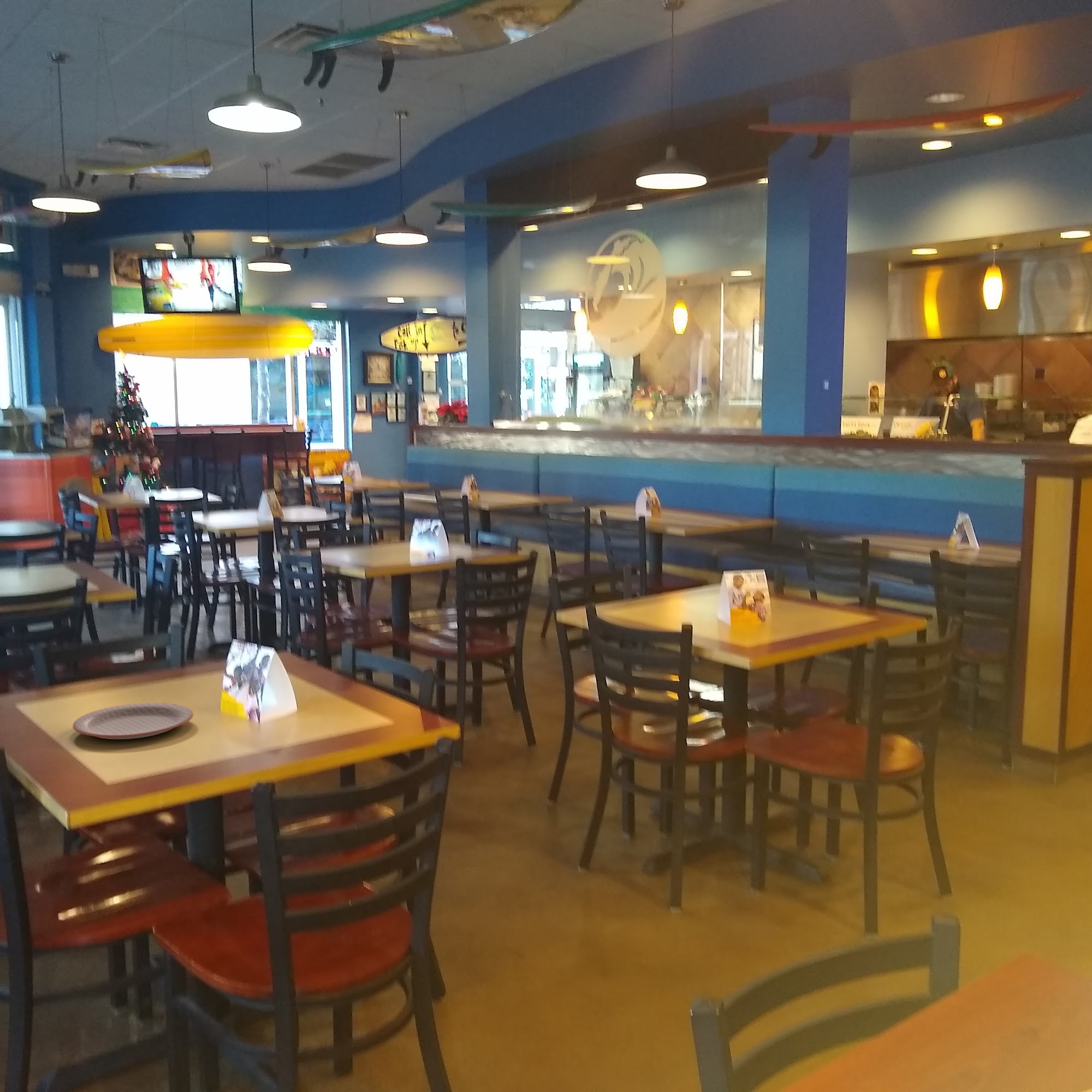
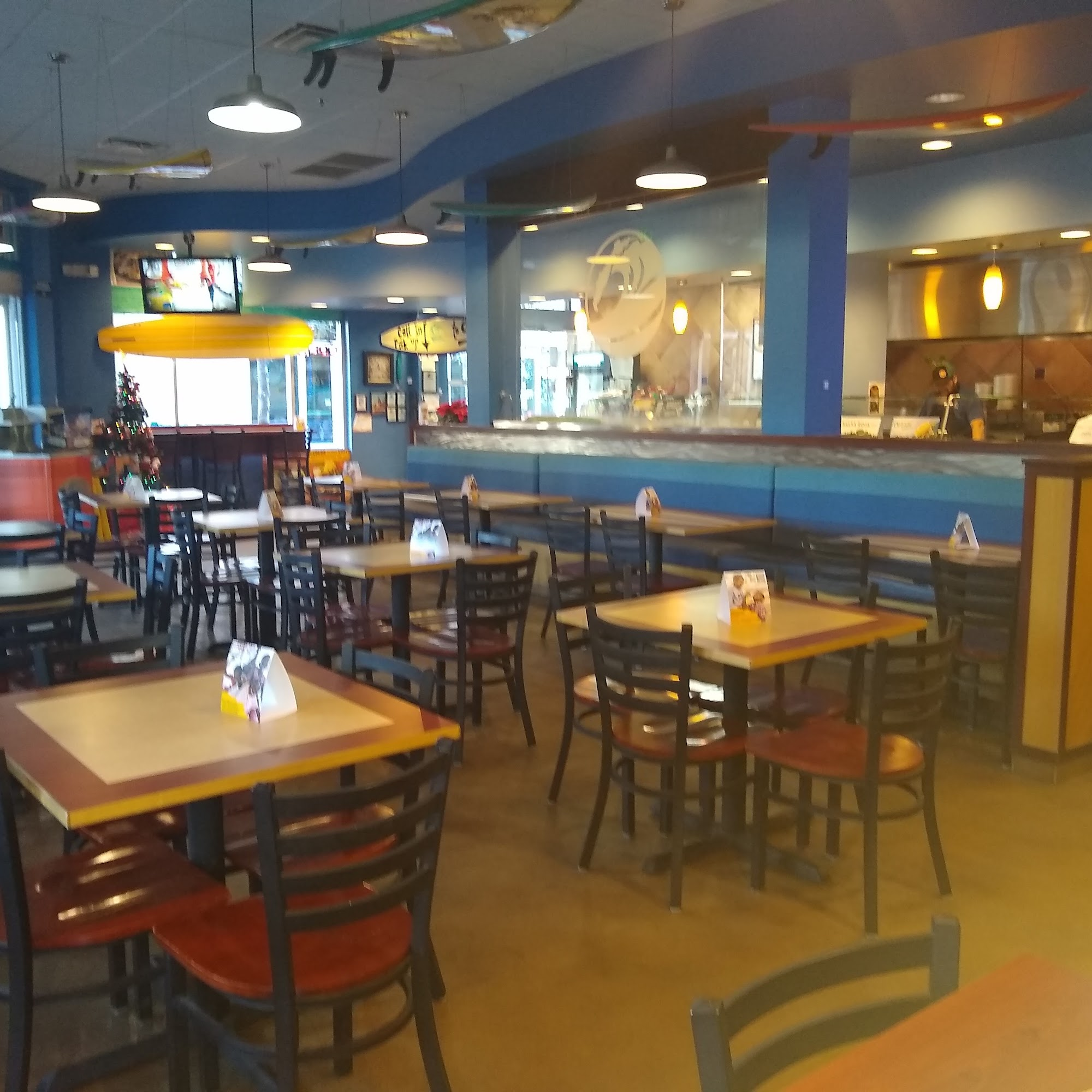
- plate (134, 722)
